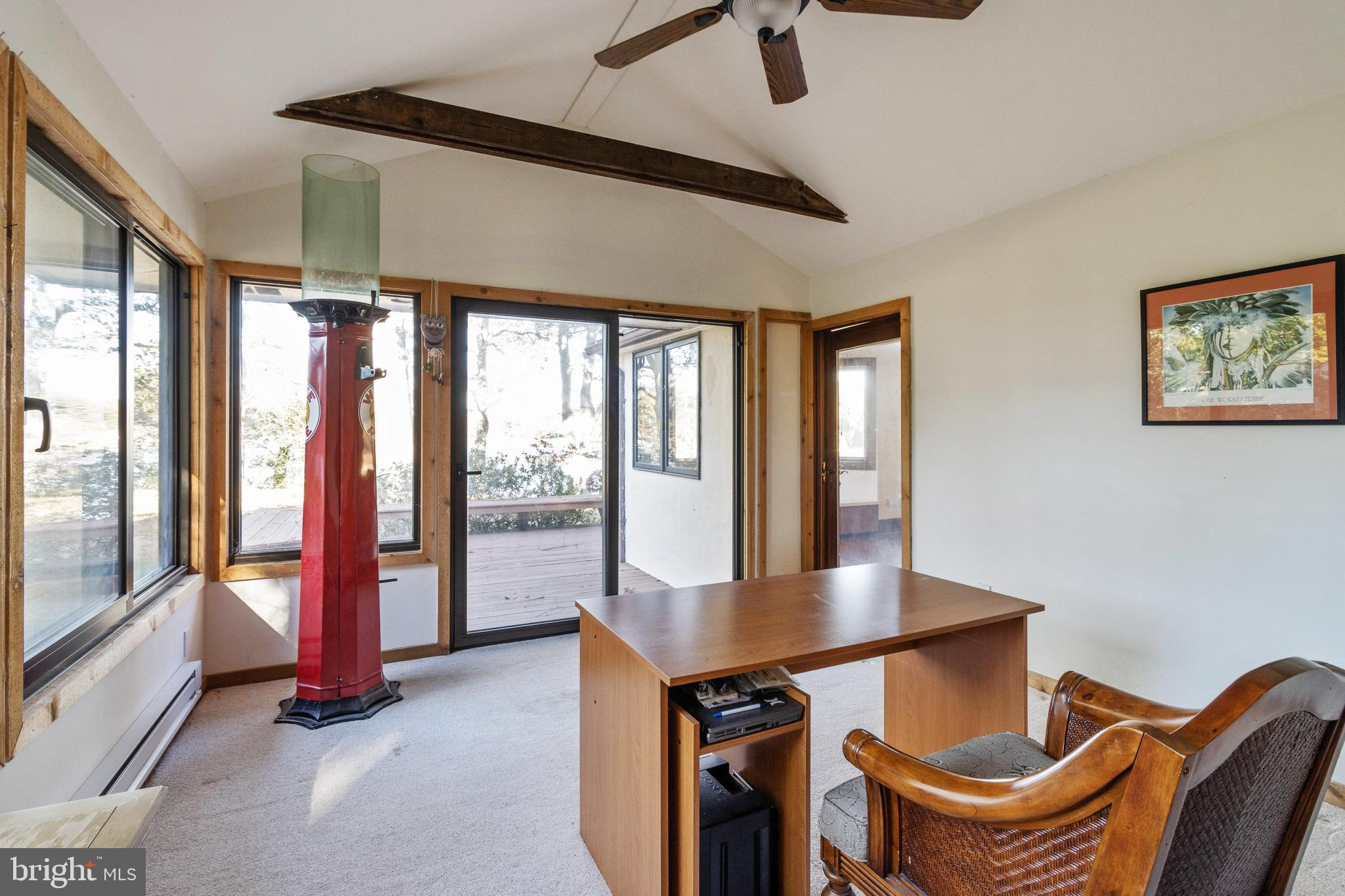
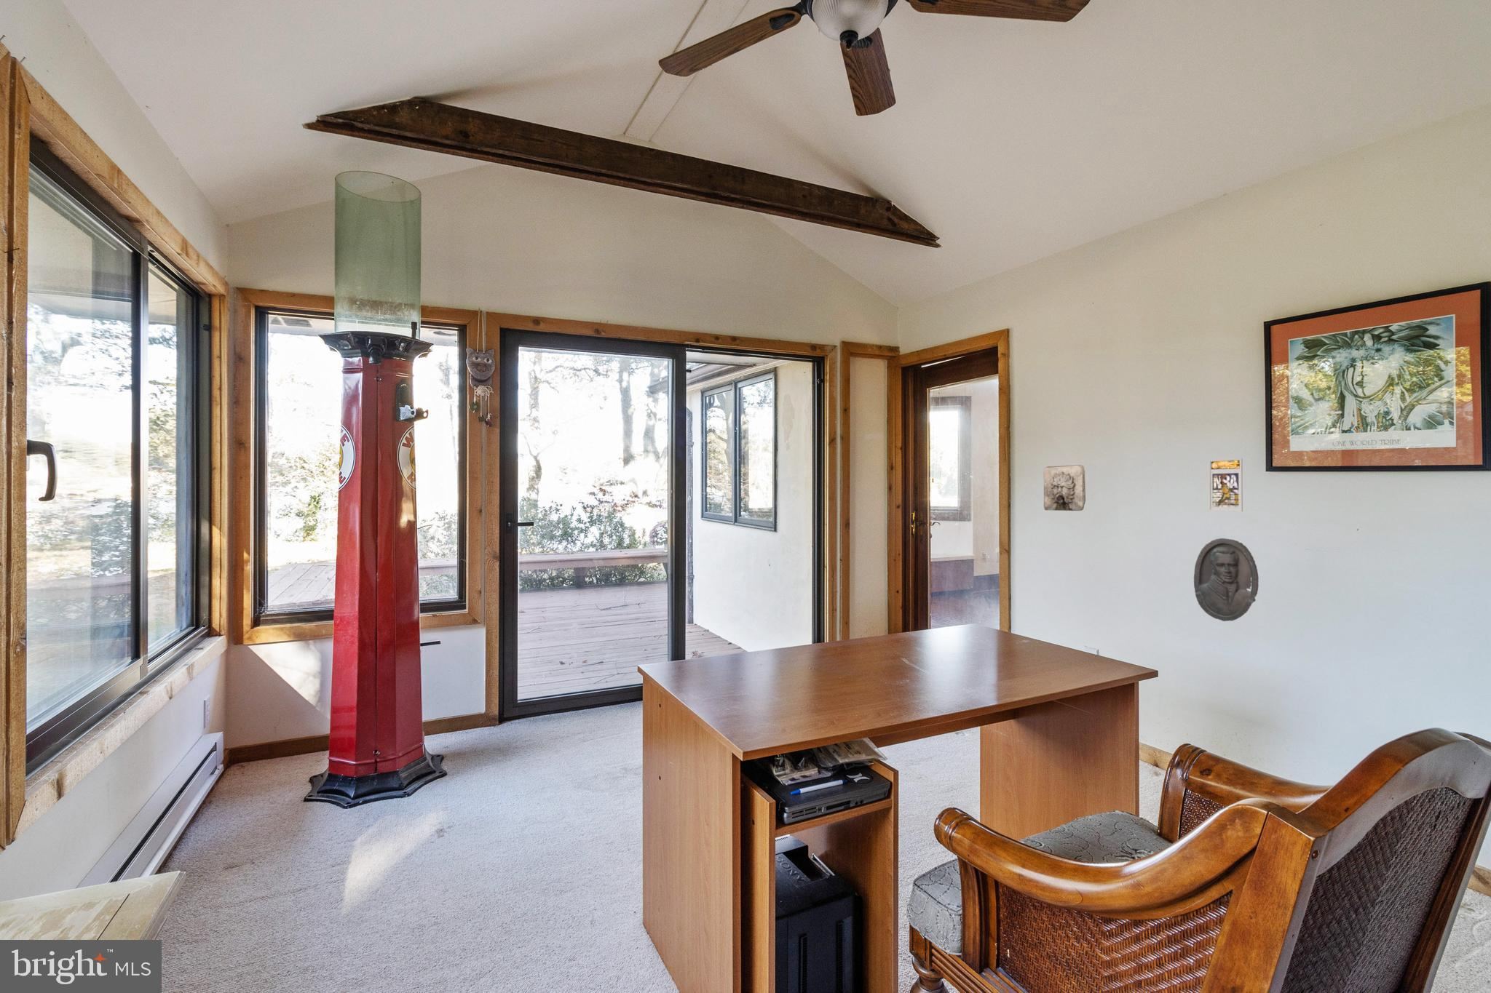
+ wall relief (1062, 488)
+ trading card display case (1225, 484)
+ portrait relief (1223, 580)
